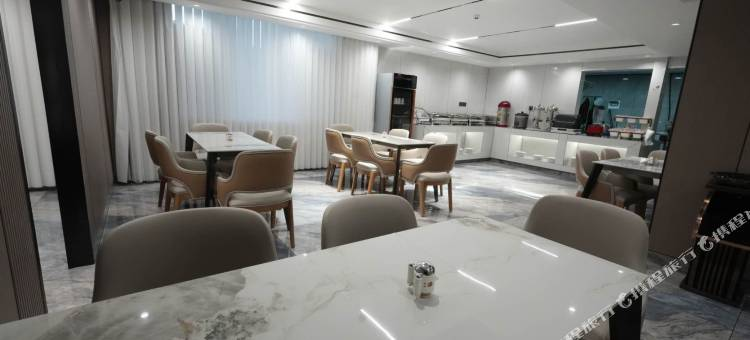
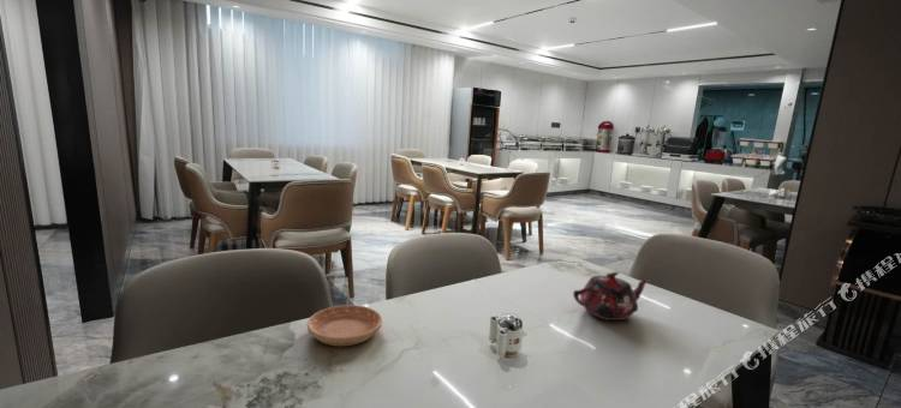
+ teapot (610, 292)
+ saucer (345, 325)
